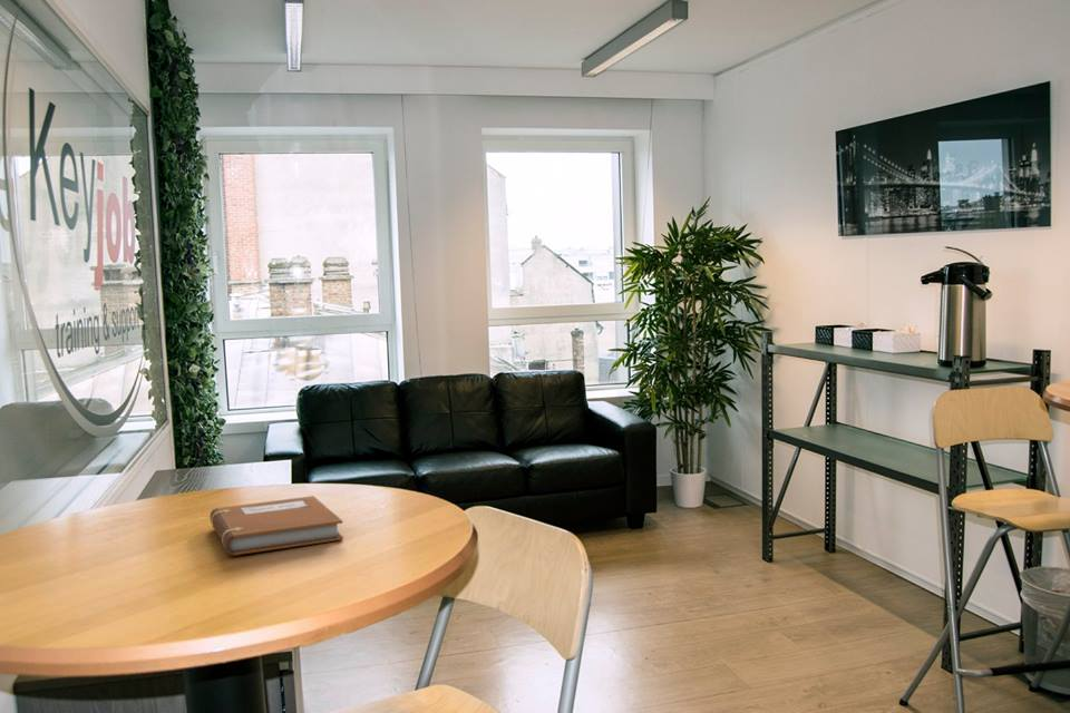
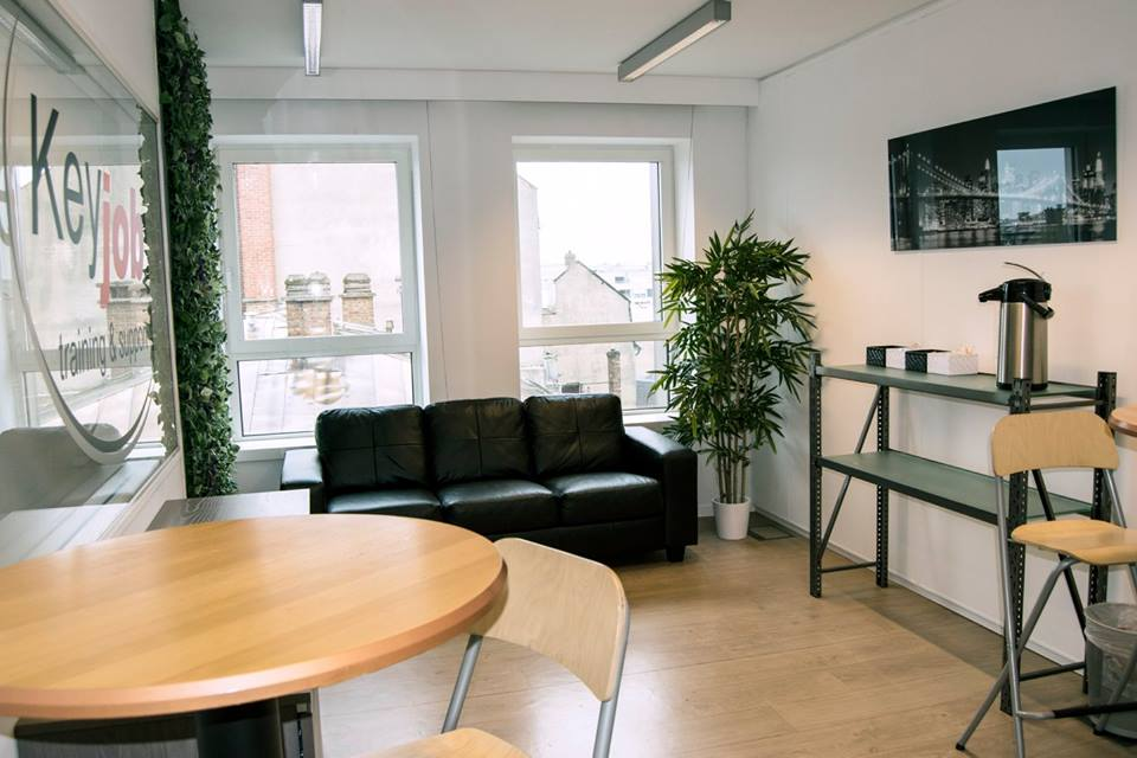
- notebook (273, 522)
